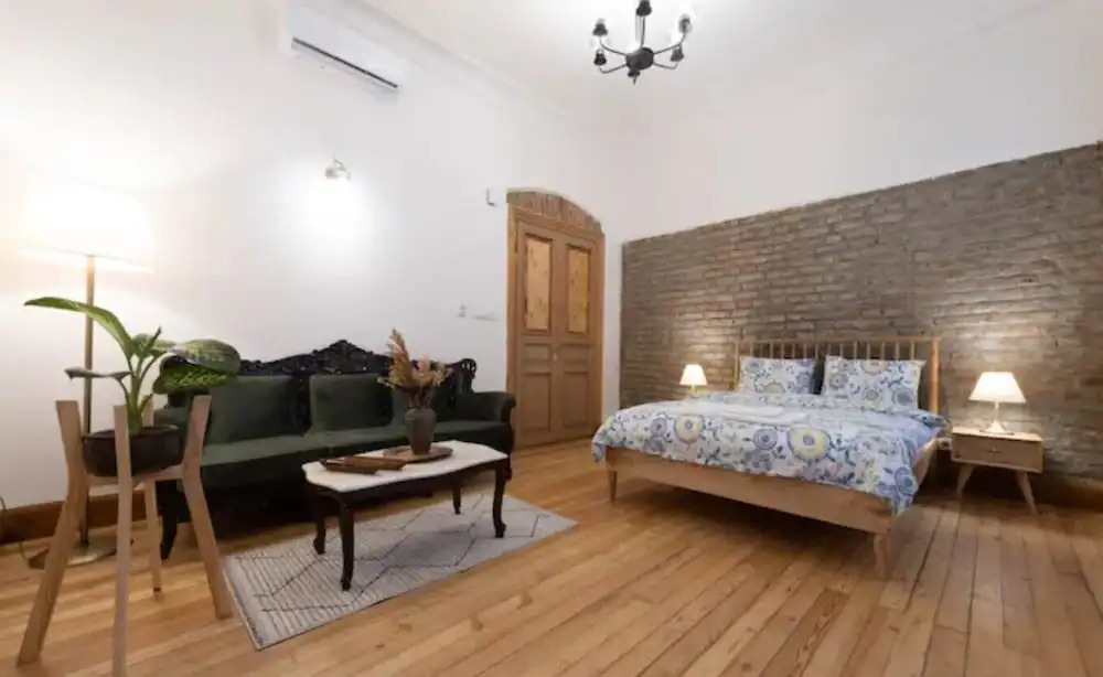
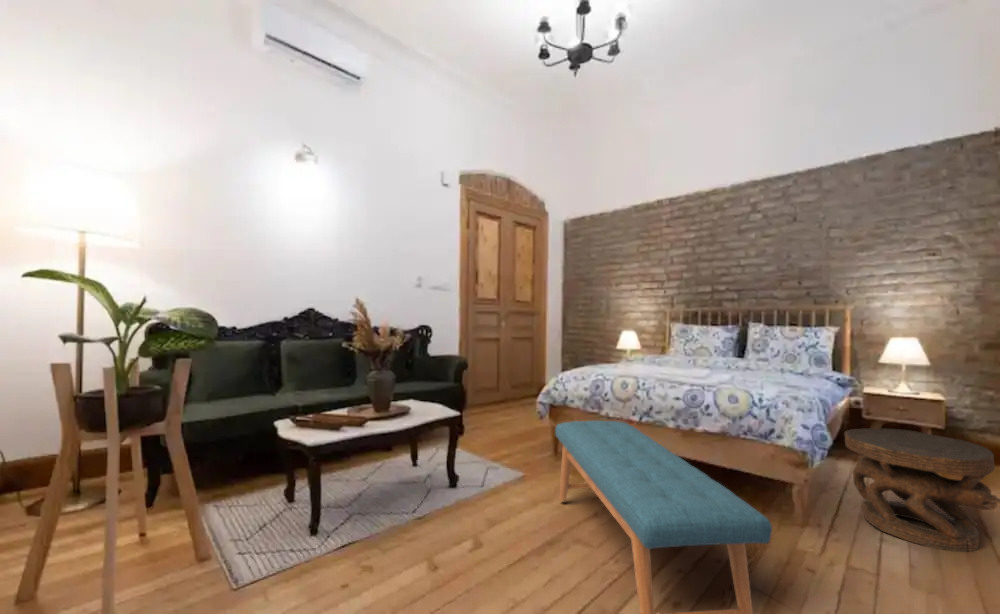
+ side table (916, 484)
+ bench (632, 501)
